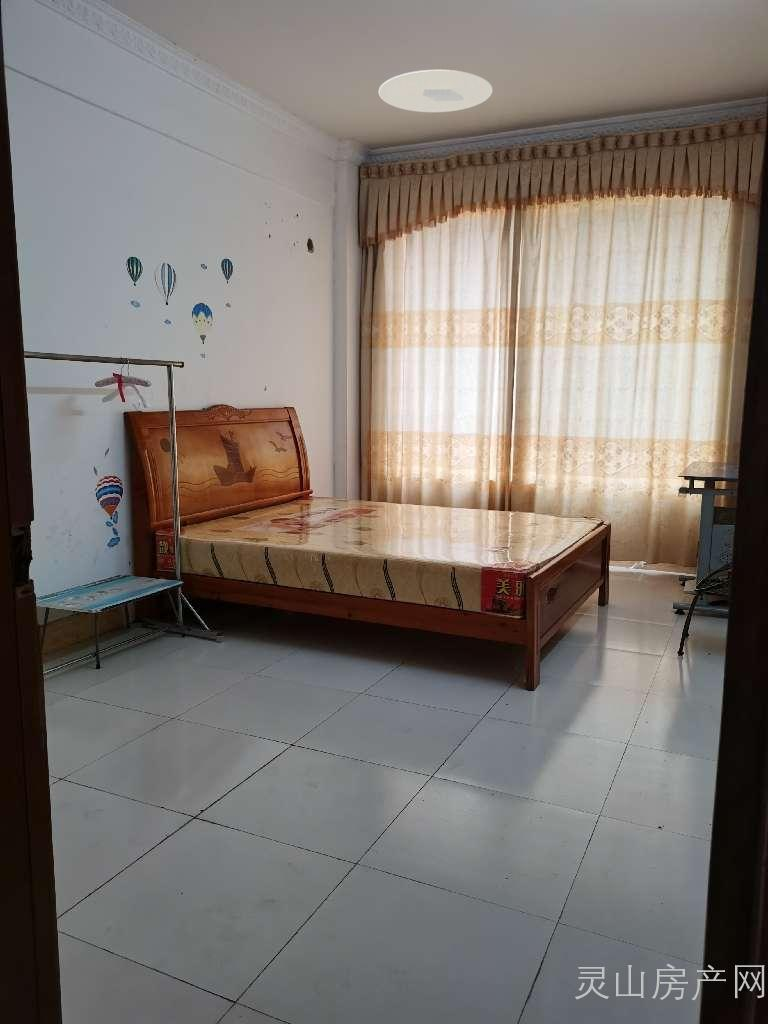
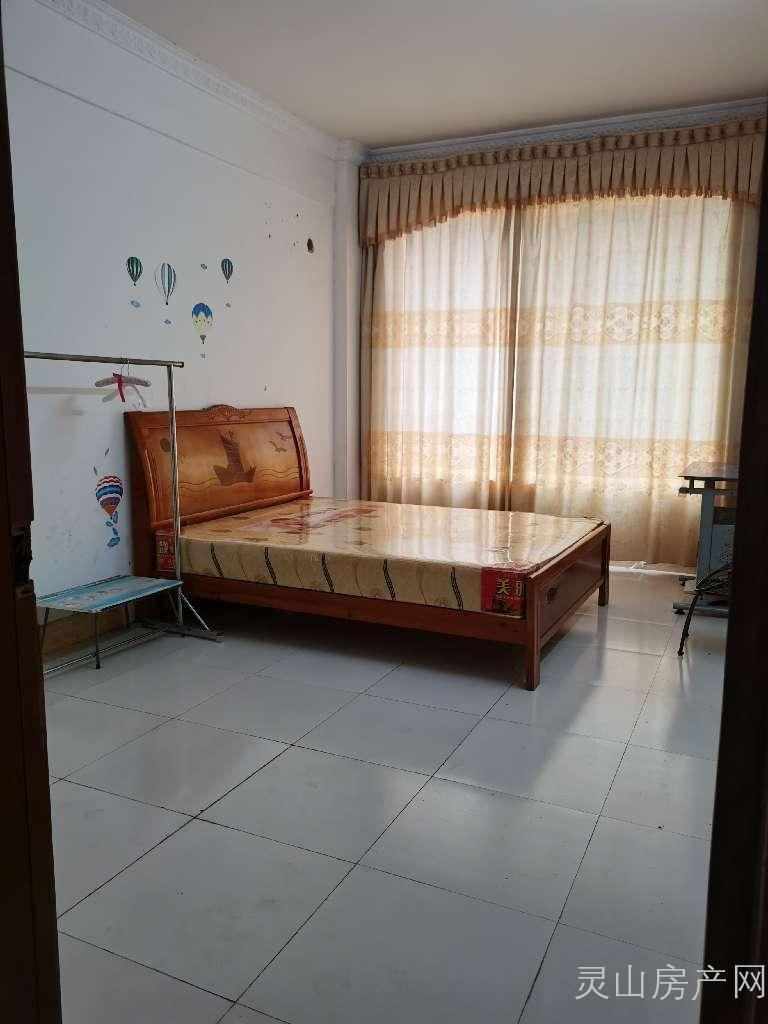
- ceiling light (435, 86)
